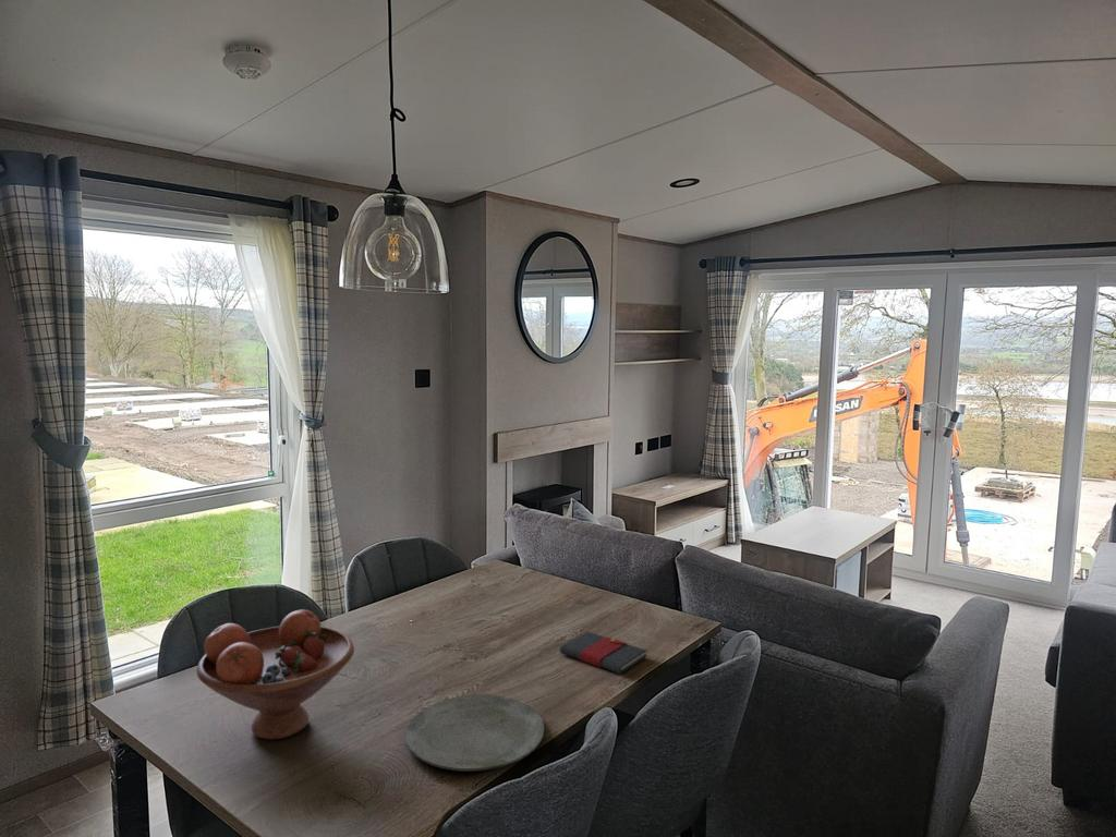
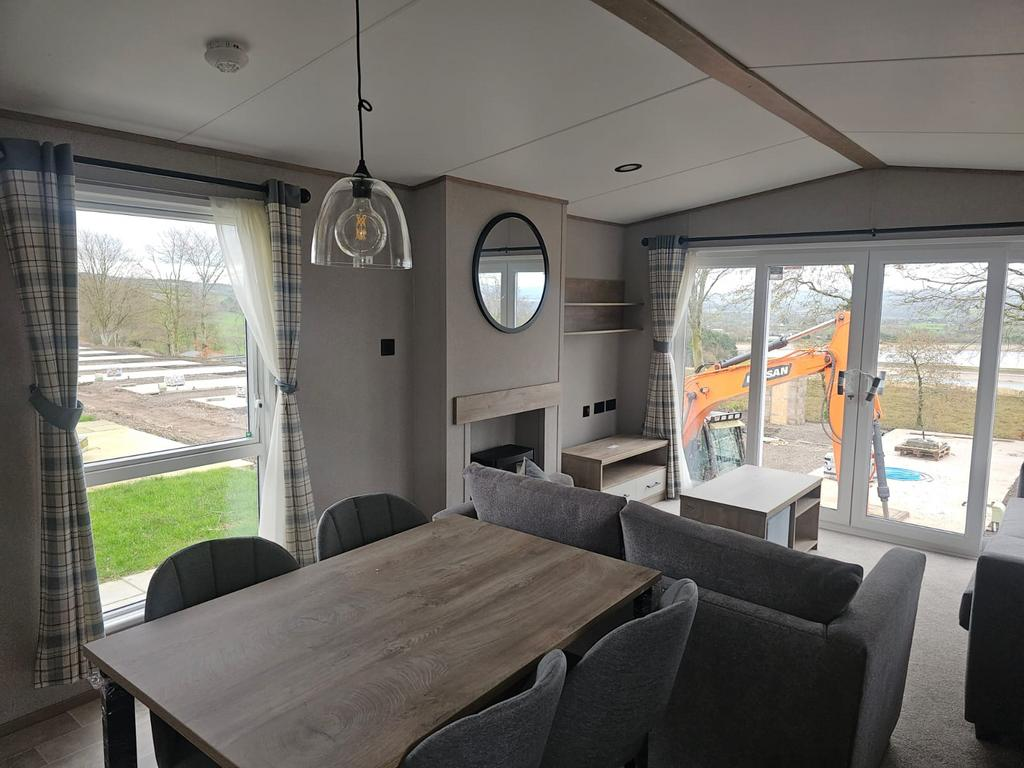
- book (603, 650)
- plate (475, 731)
- fruit bowl (278, 676)
